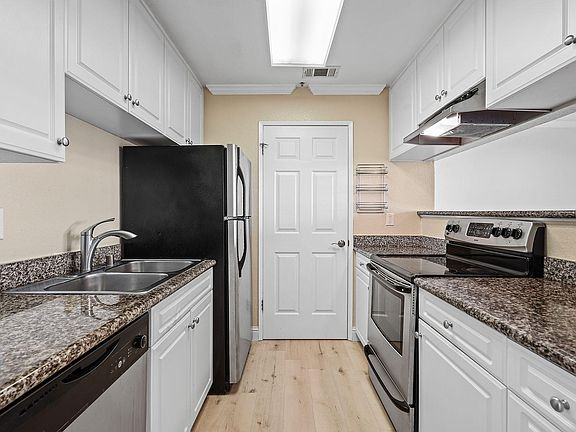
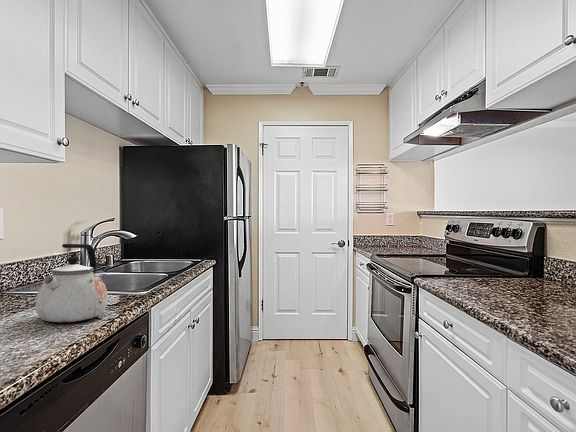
+ kettle (72, 280)
